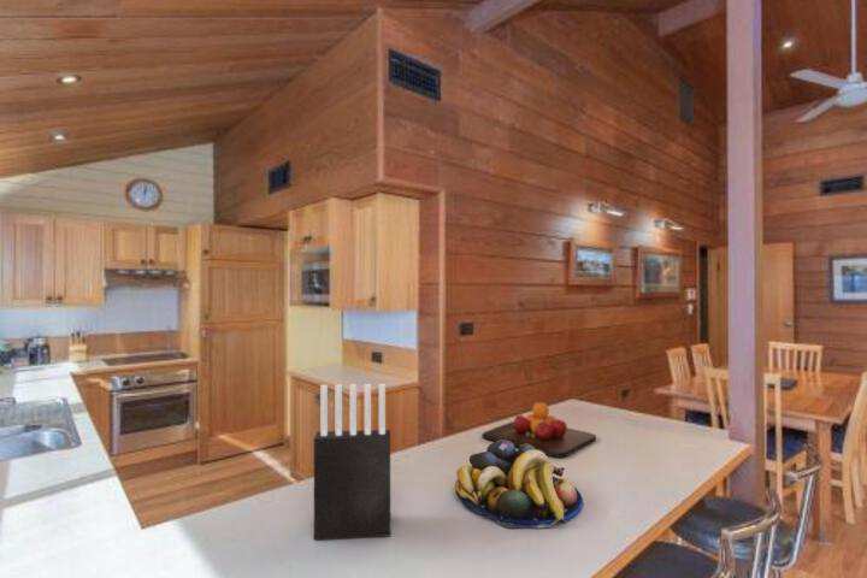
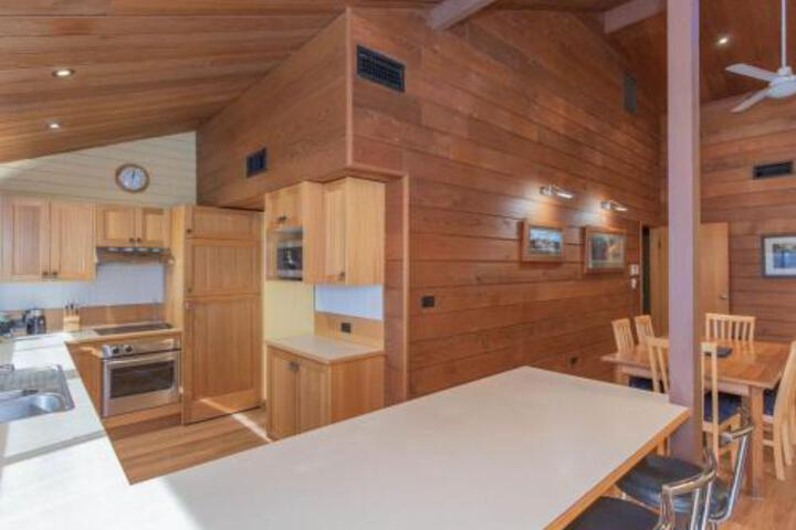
- chopping board (538, 421)
- knife block (354, 453)
- fruit bowl (519, 473)
